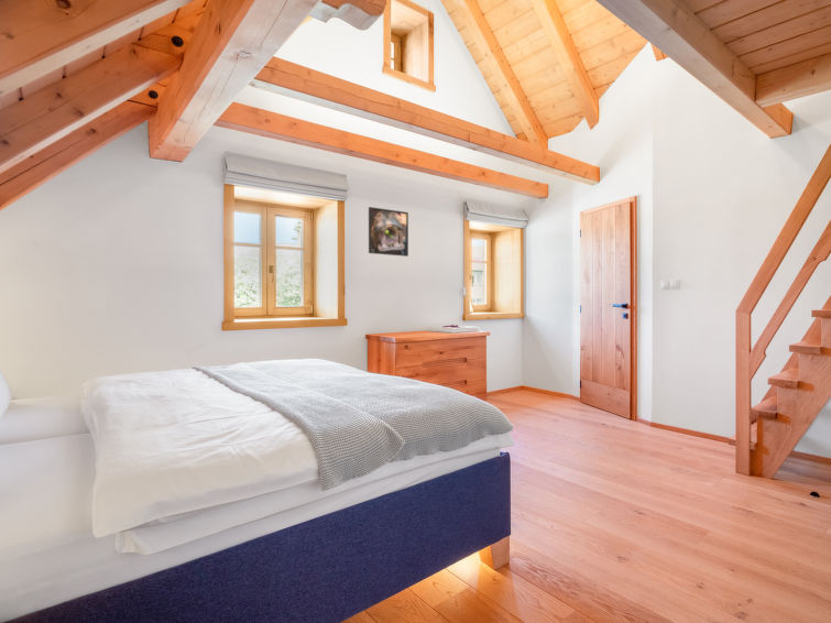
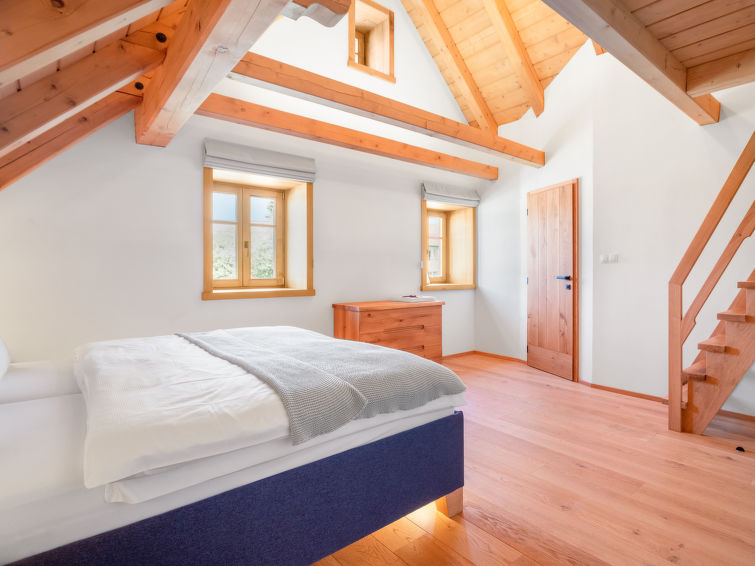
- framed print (389, 232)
